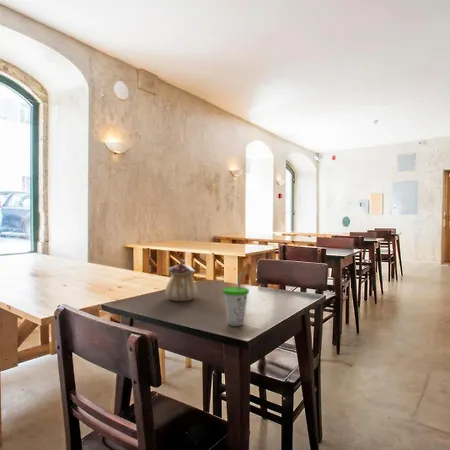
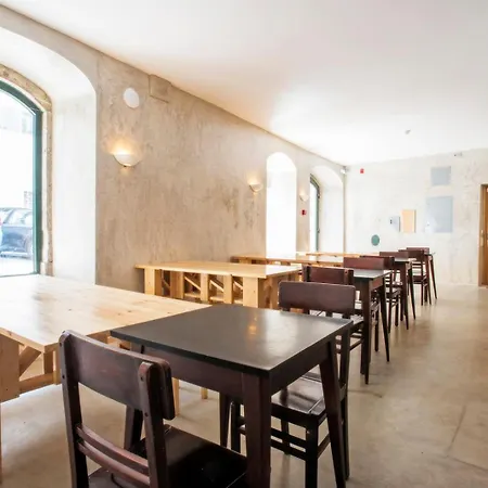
- teapot (181, 279)
- cup (235, 298)
